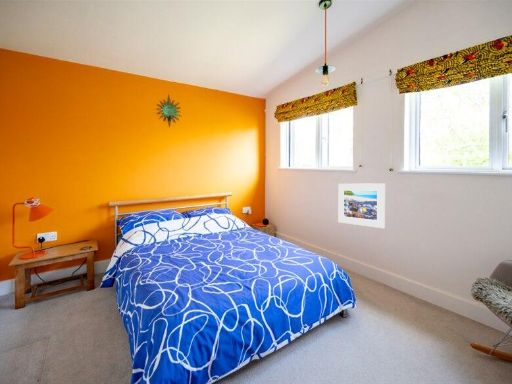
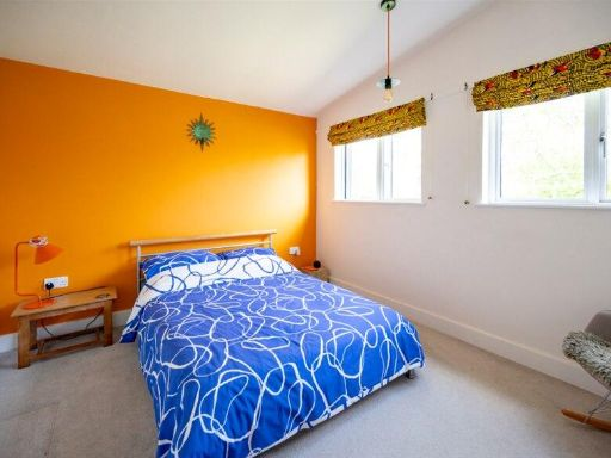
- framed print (359, 204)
